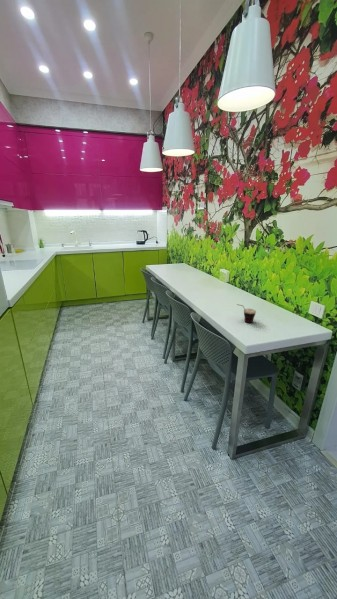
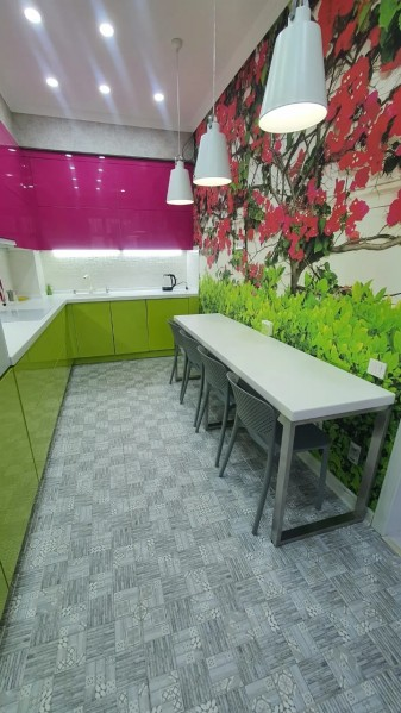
- cup (245, 312)
